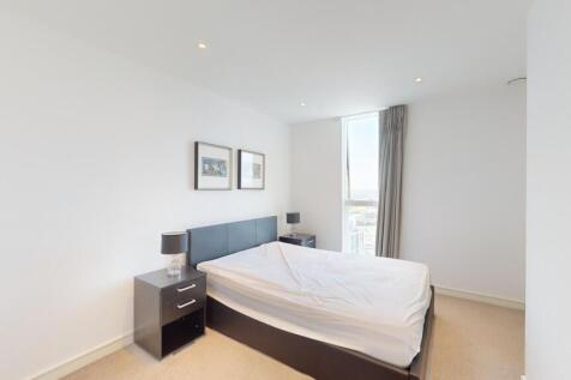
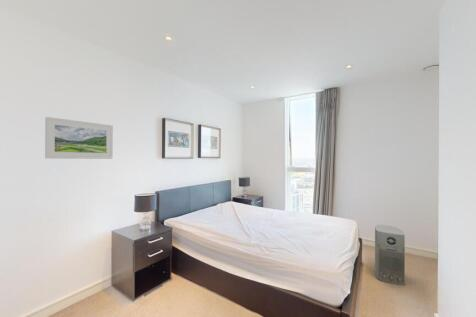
+ air purifier (388, 252)
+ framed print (82, 140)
